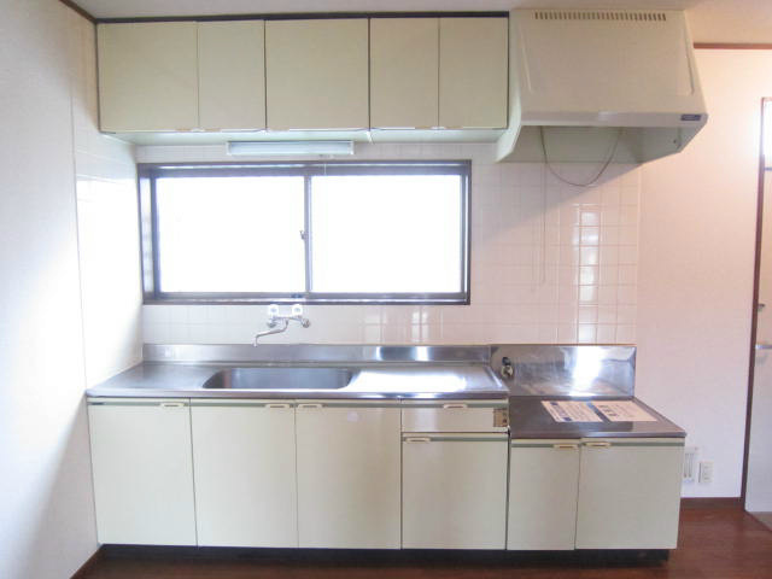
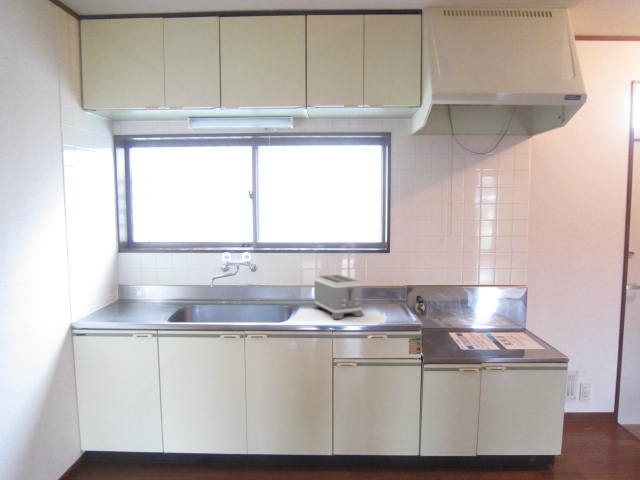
+ toaster (338, 295)
